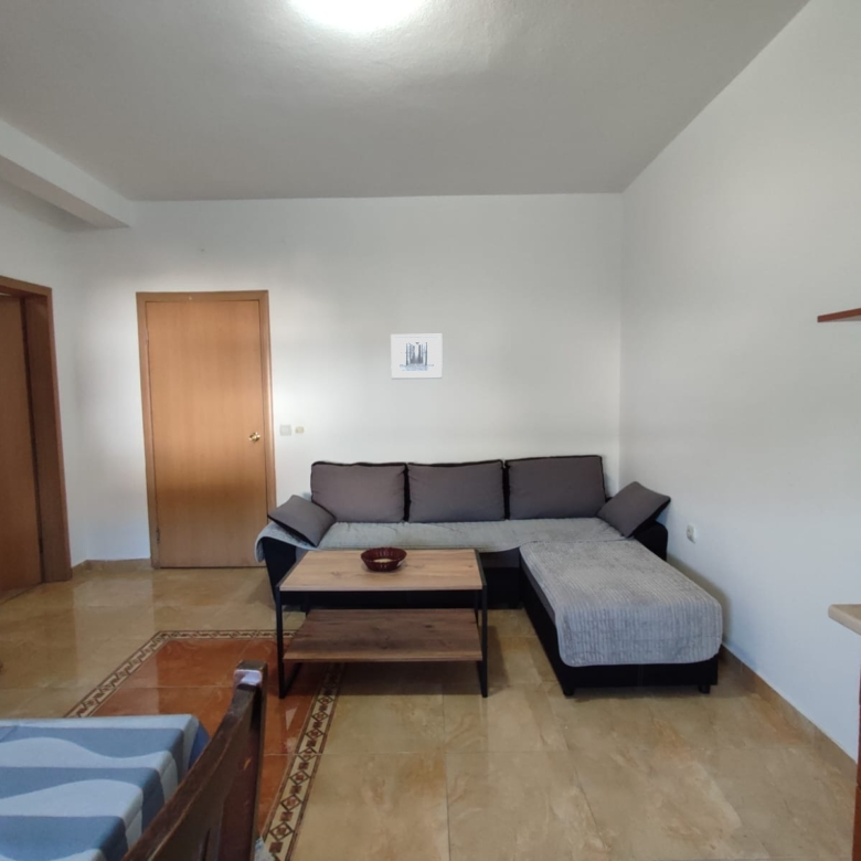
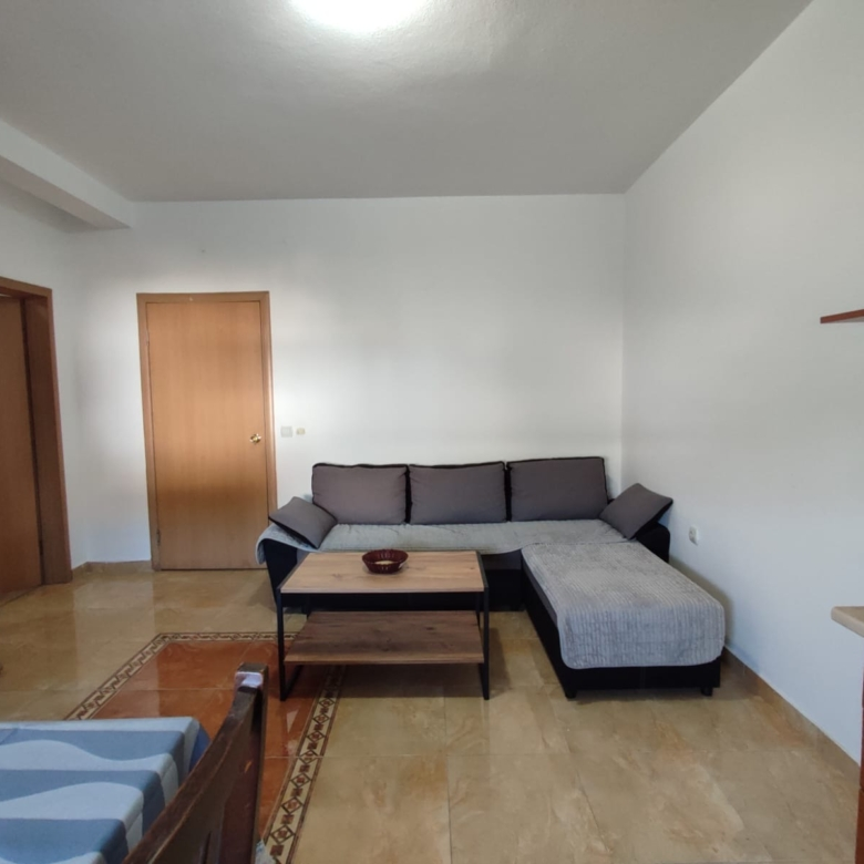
- wall art (416, 357)
